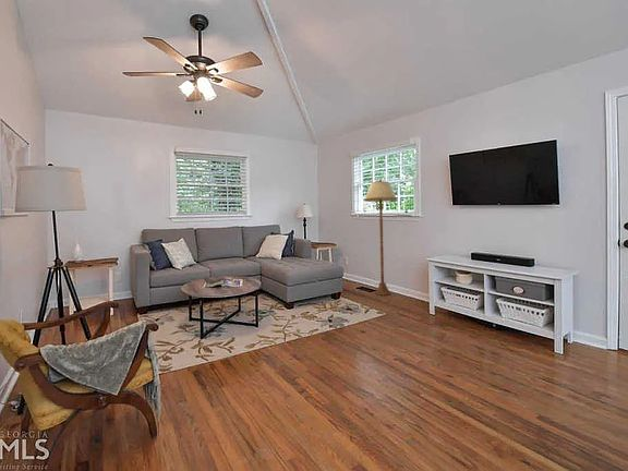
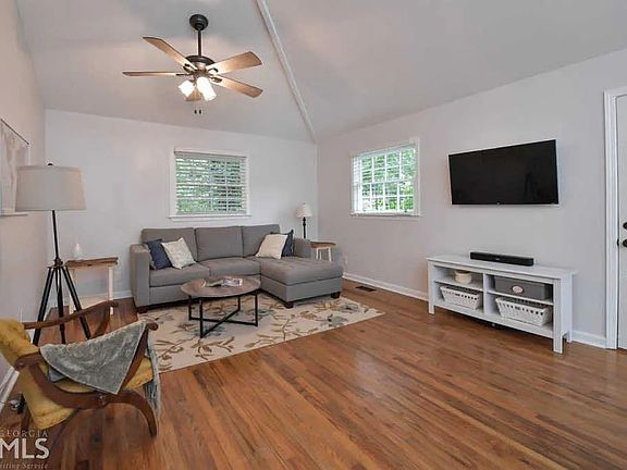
- floor lamp (381, 237)
